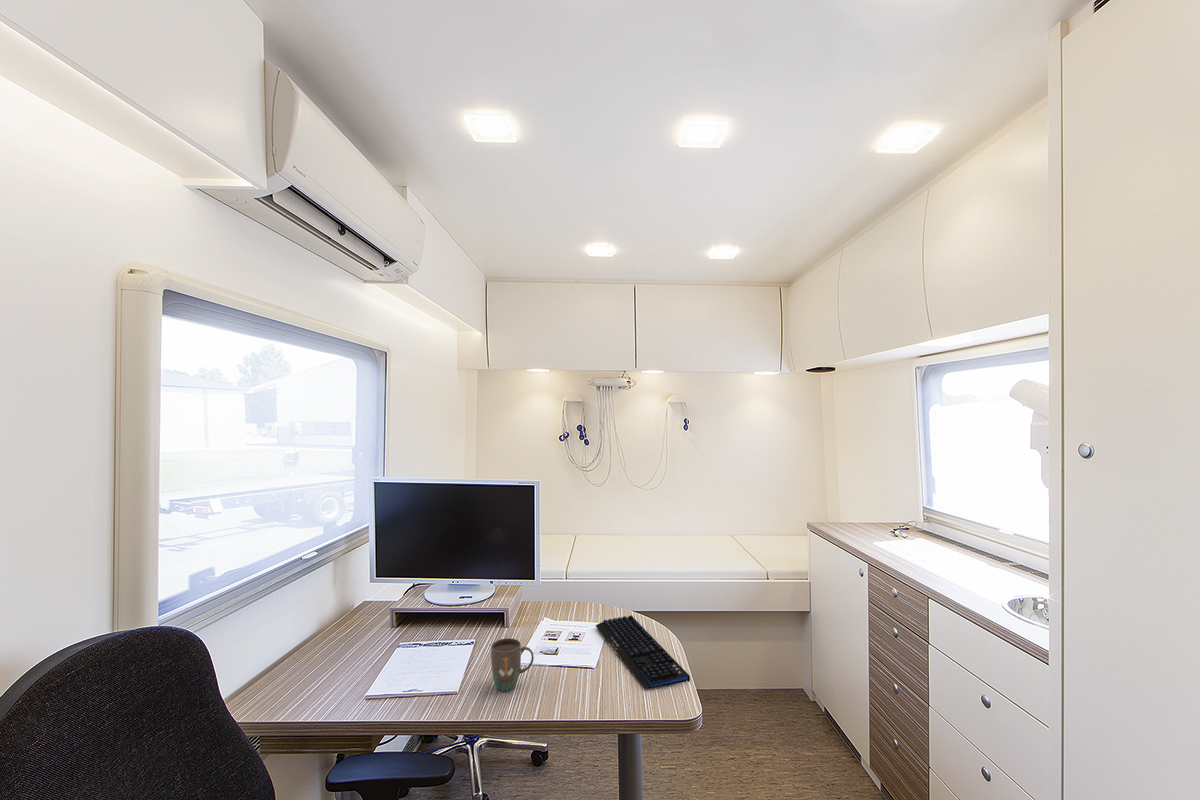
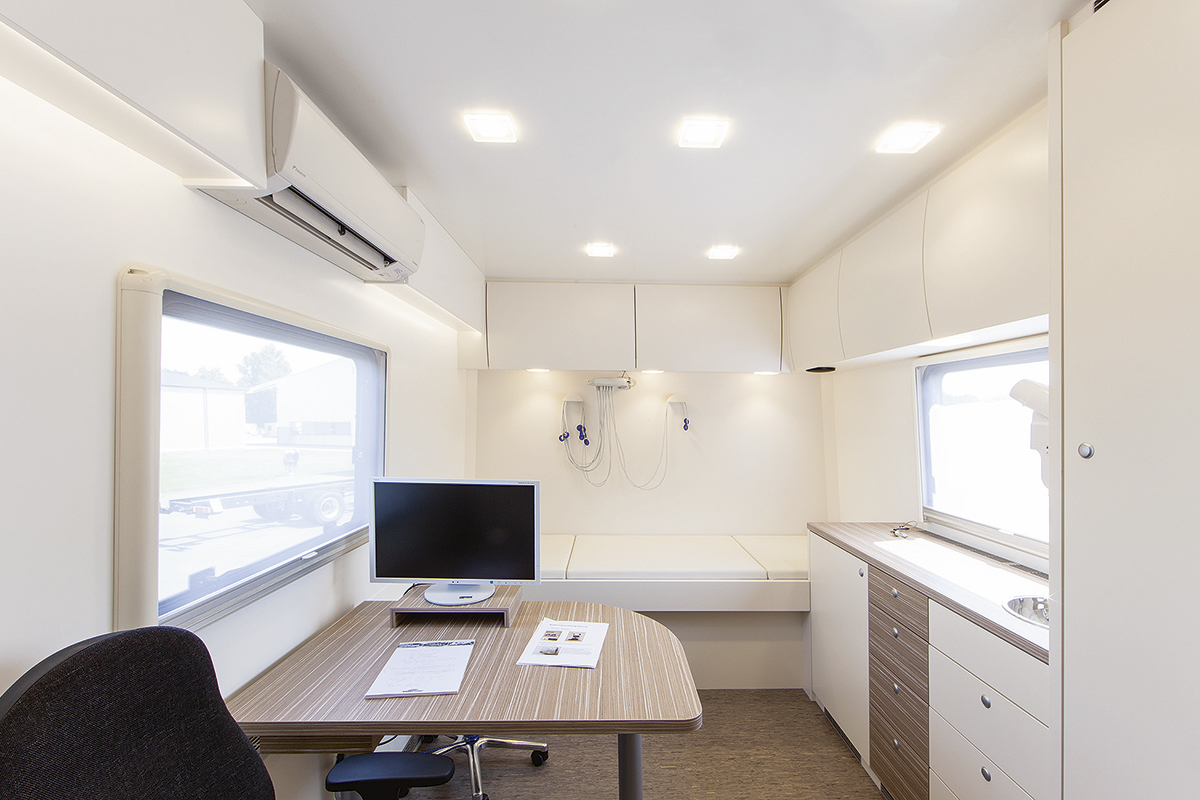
- mug (512, 664)
- keyboard (637, 647)
